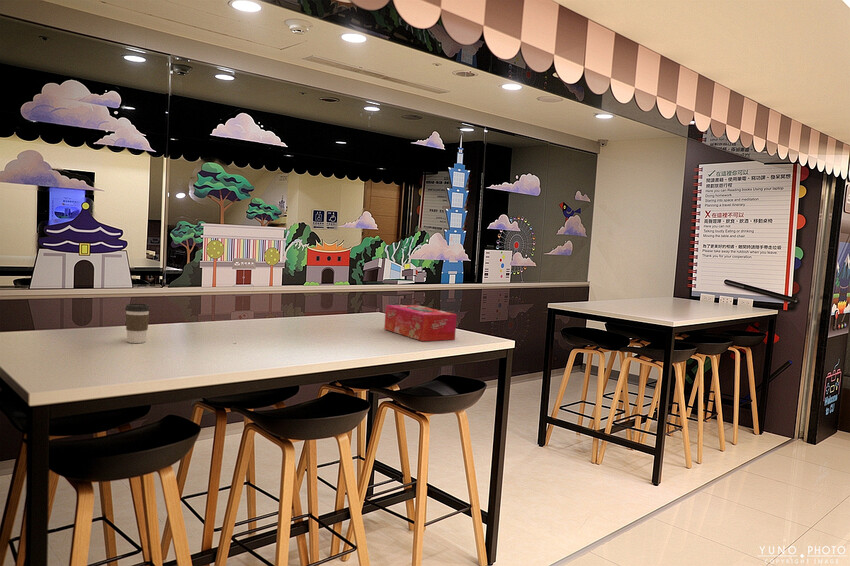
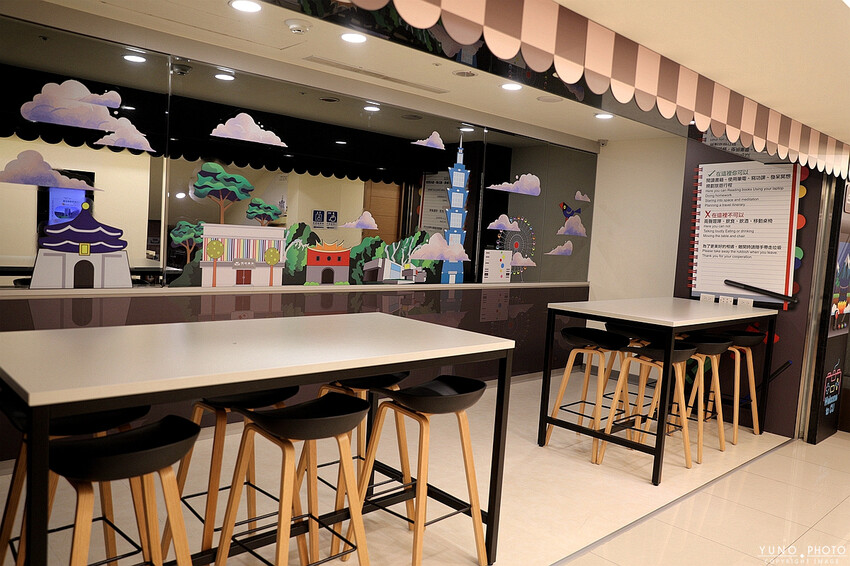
- coffee cup (137, 323)
- tissue box (419, 321)
